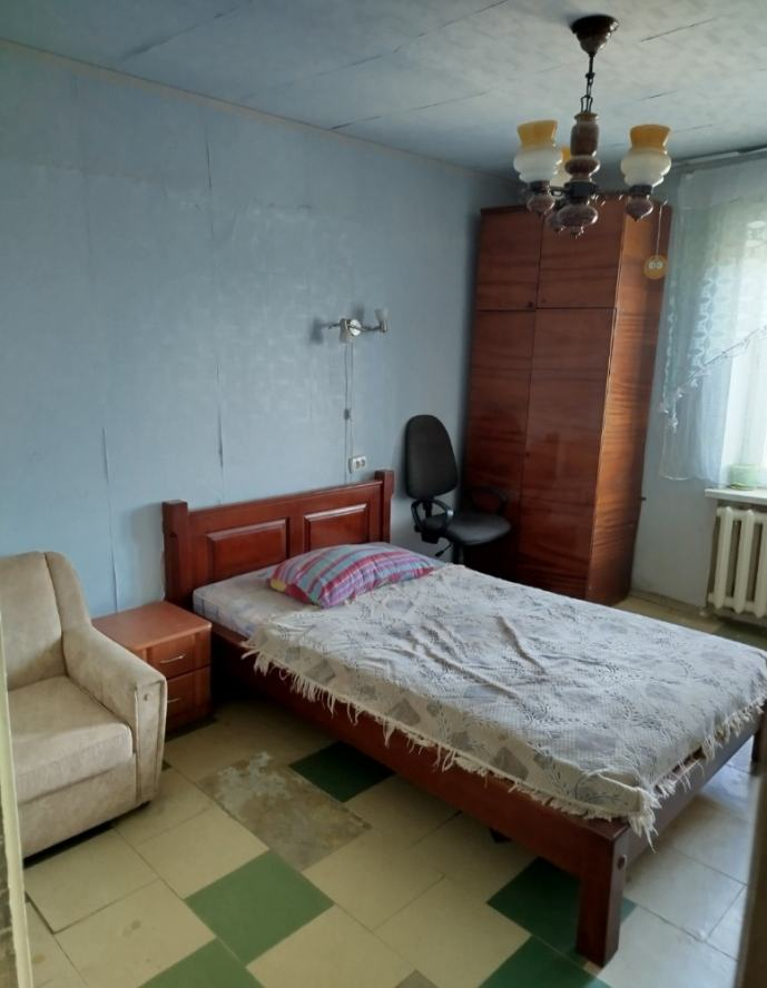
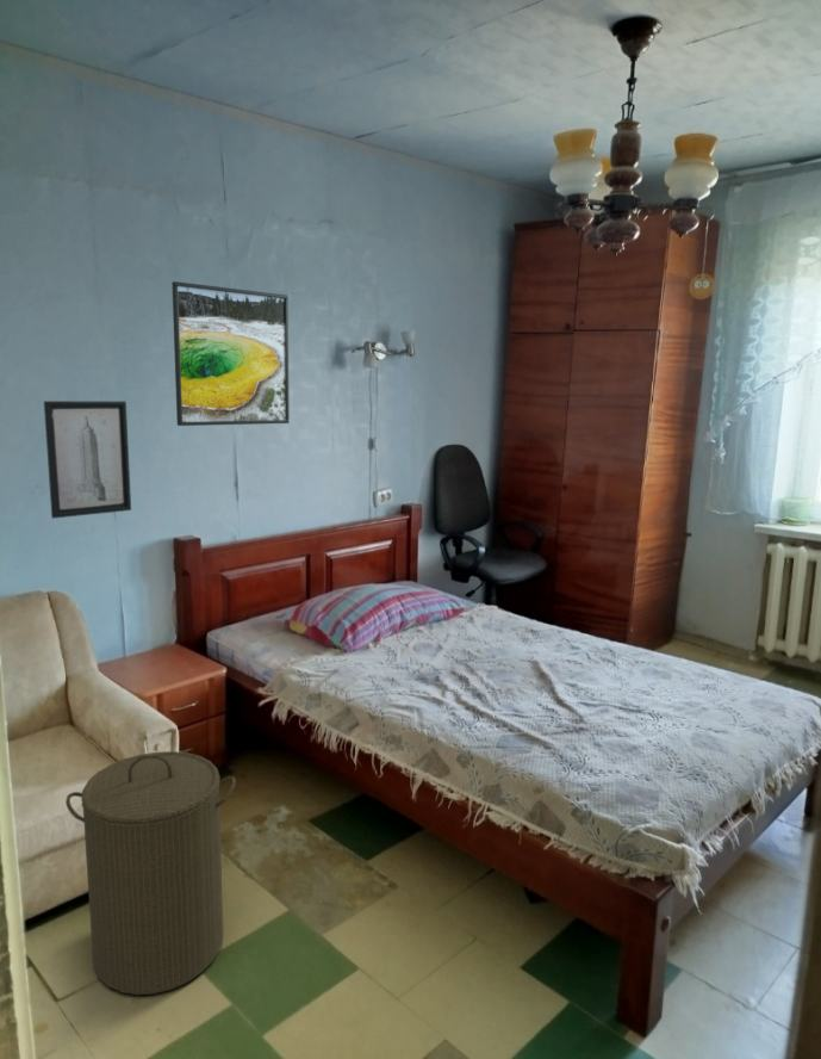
+ wall art (89, 458)
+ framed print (235, 358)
+ laundry hamper (155, 853)
